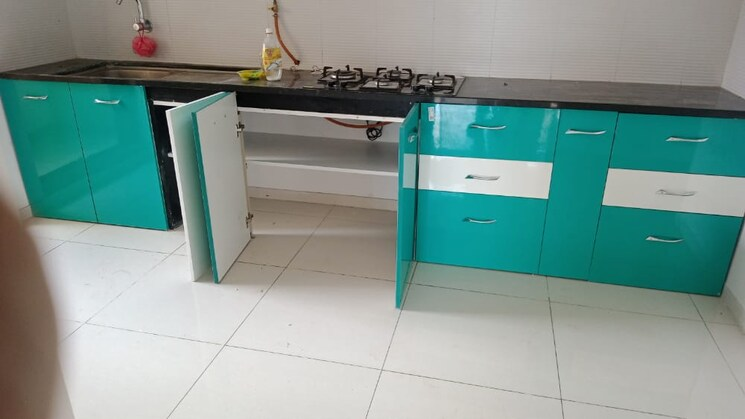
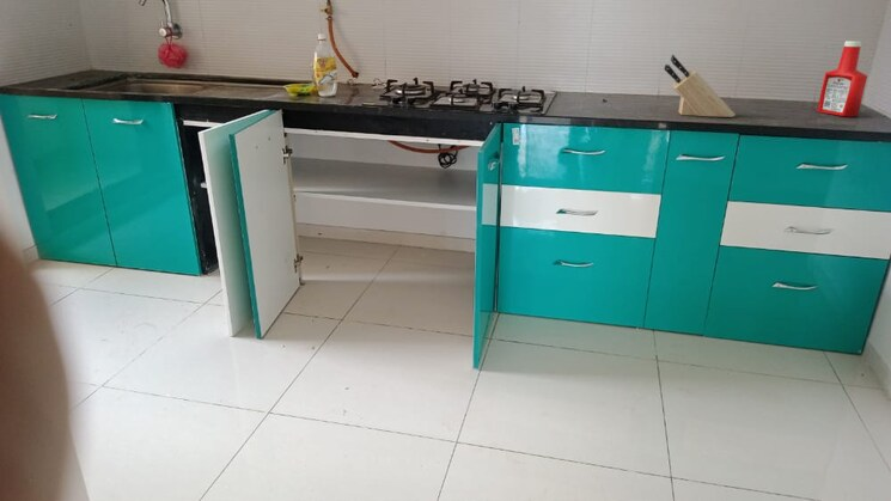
+ knife block (700, 85)
+ soap bottle (844, 78)
